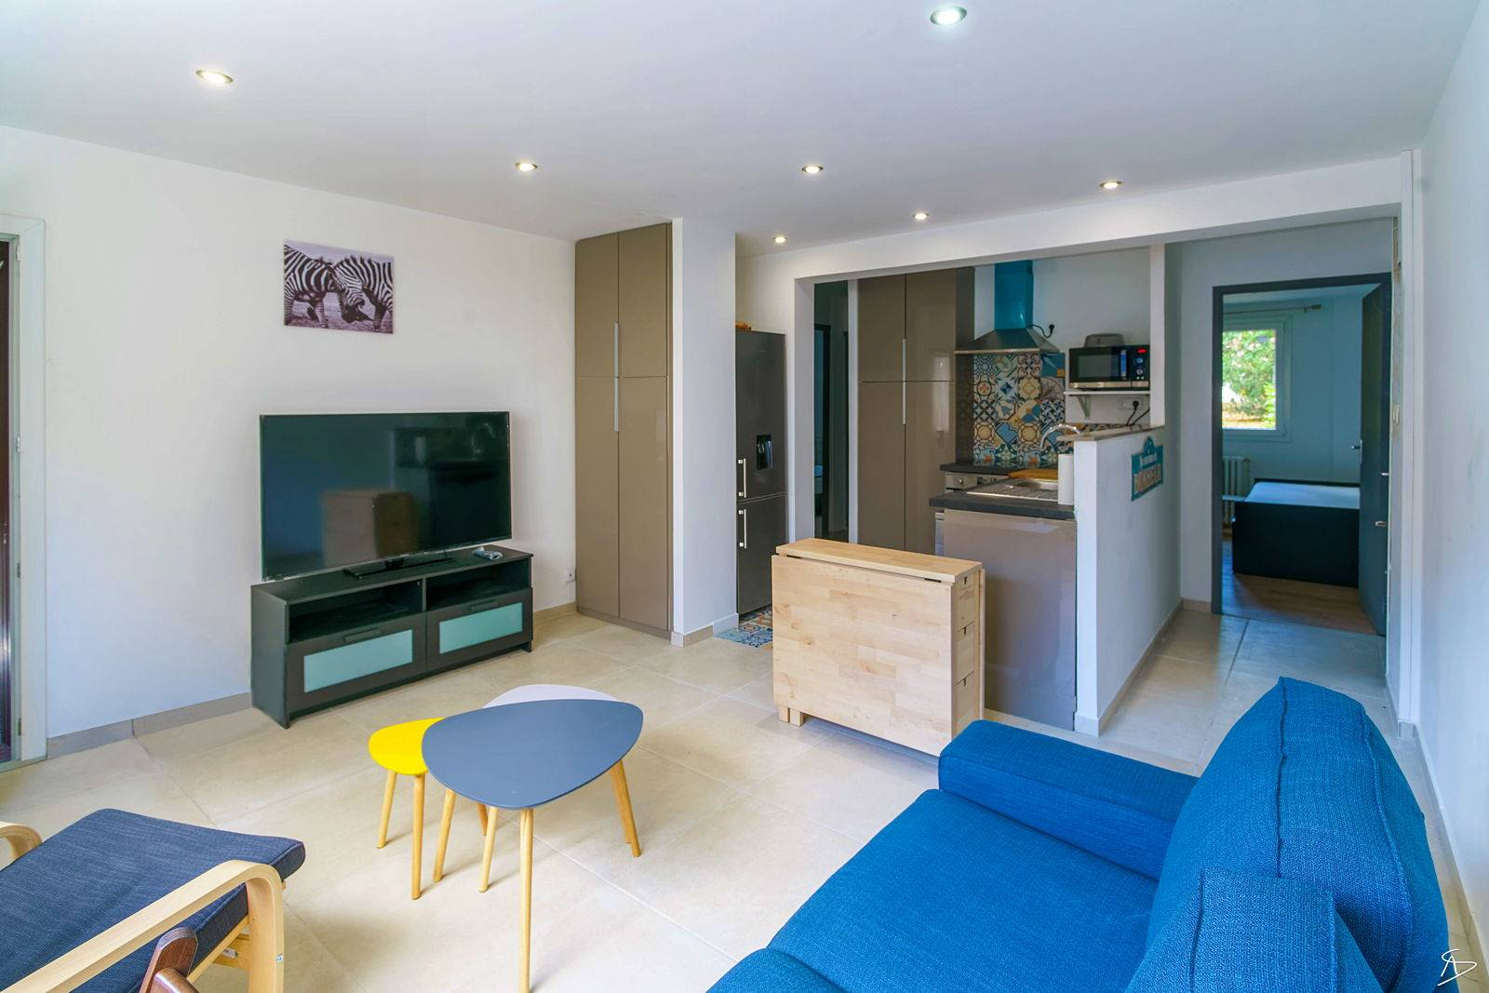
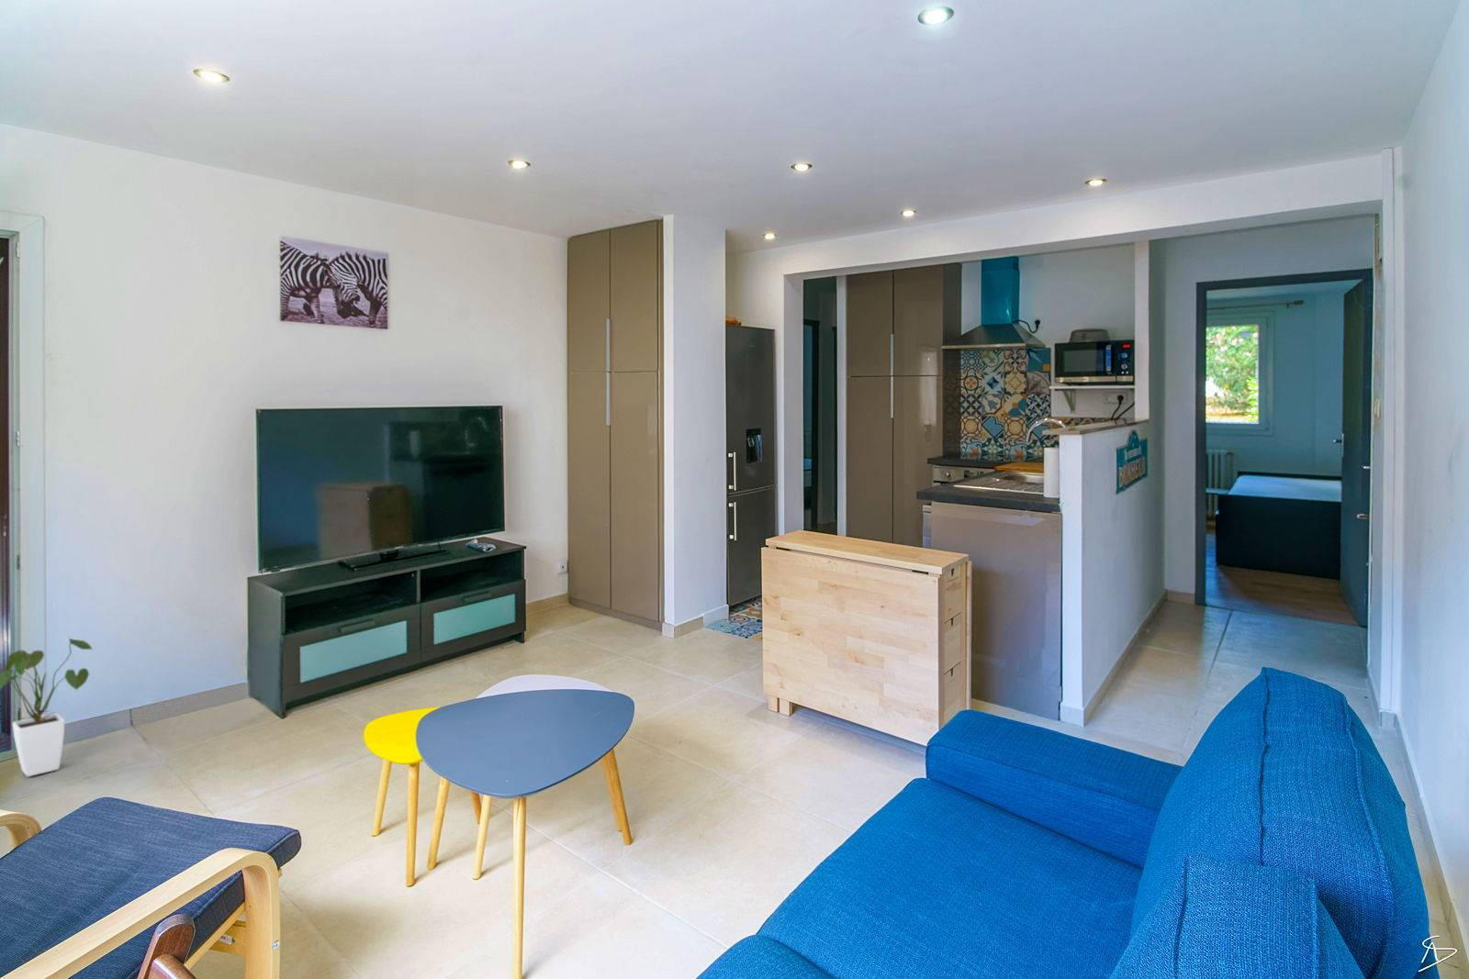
+ house plant (48, 705)
